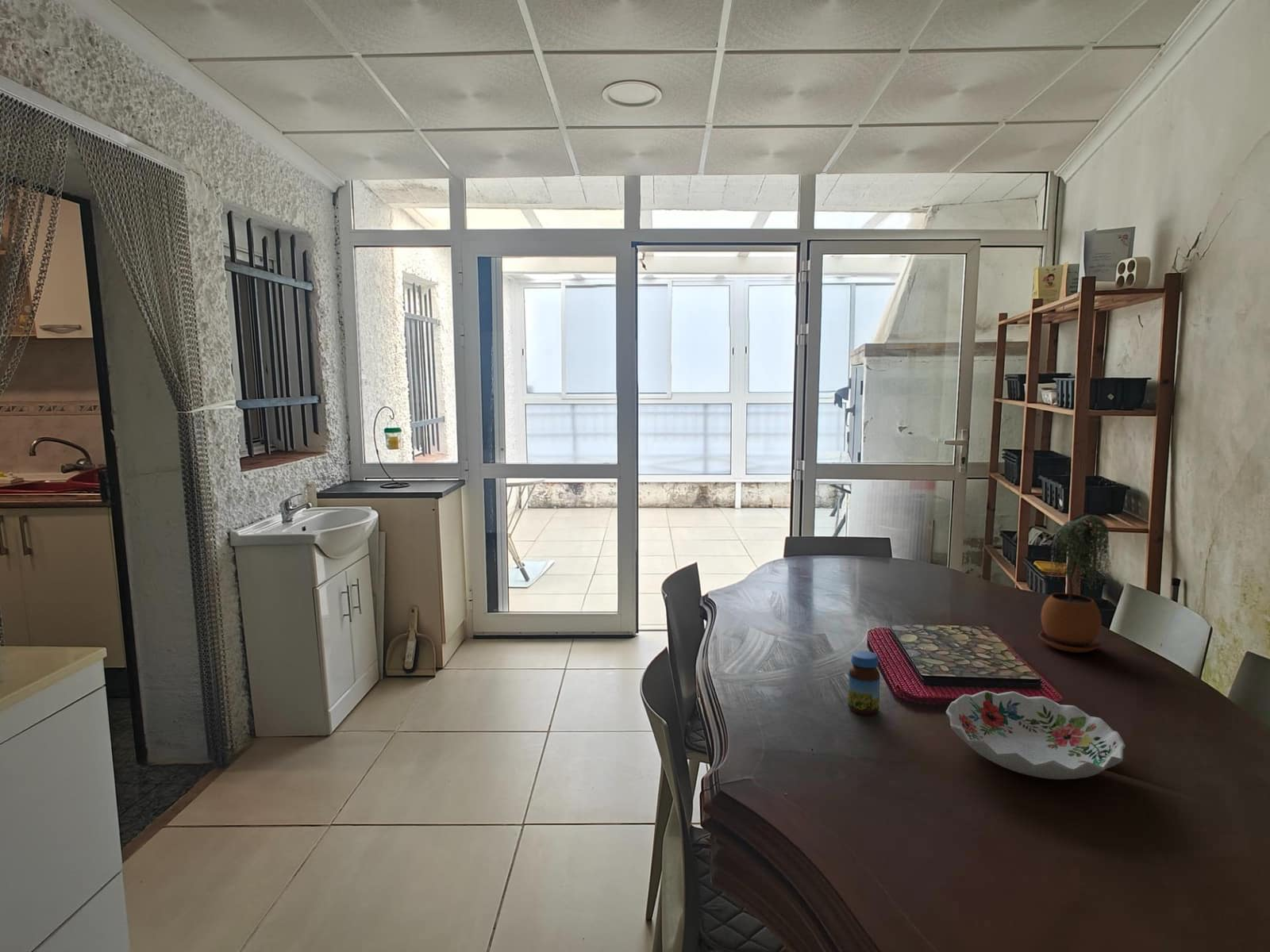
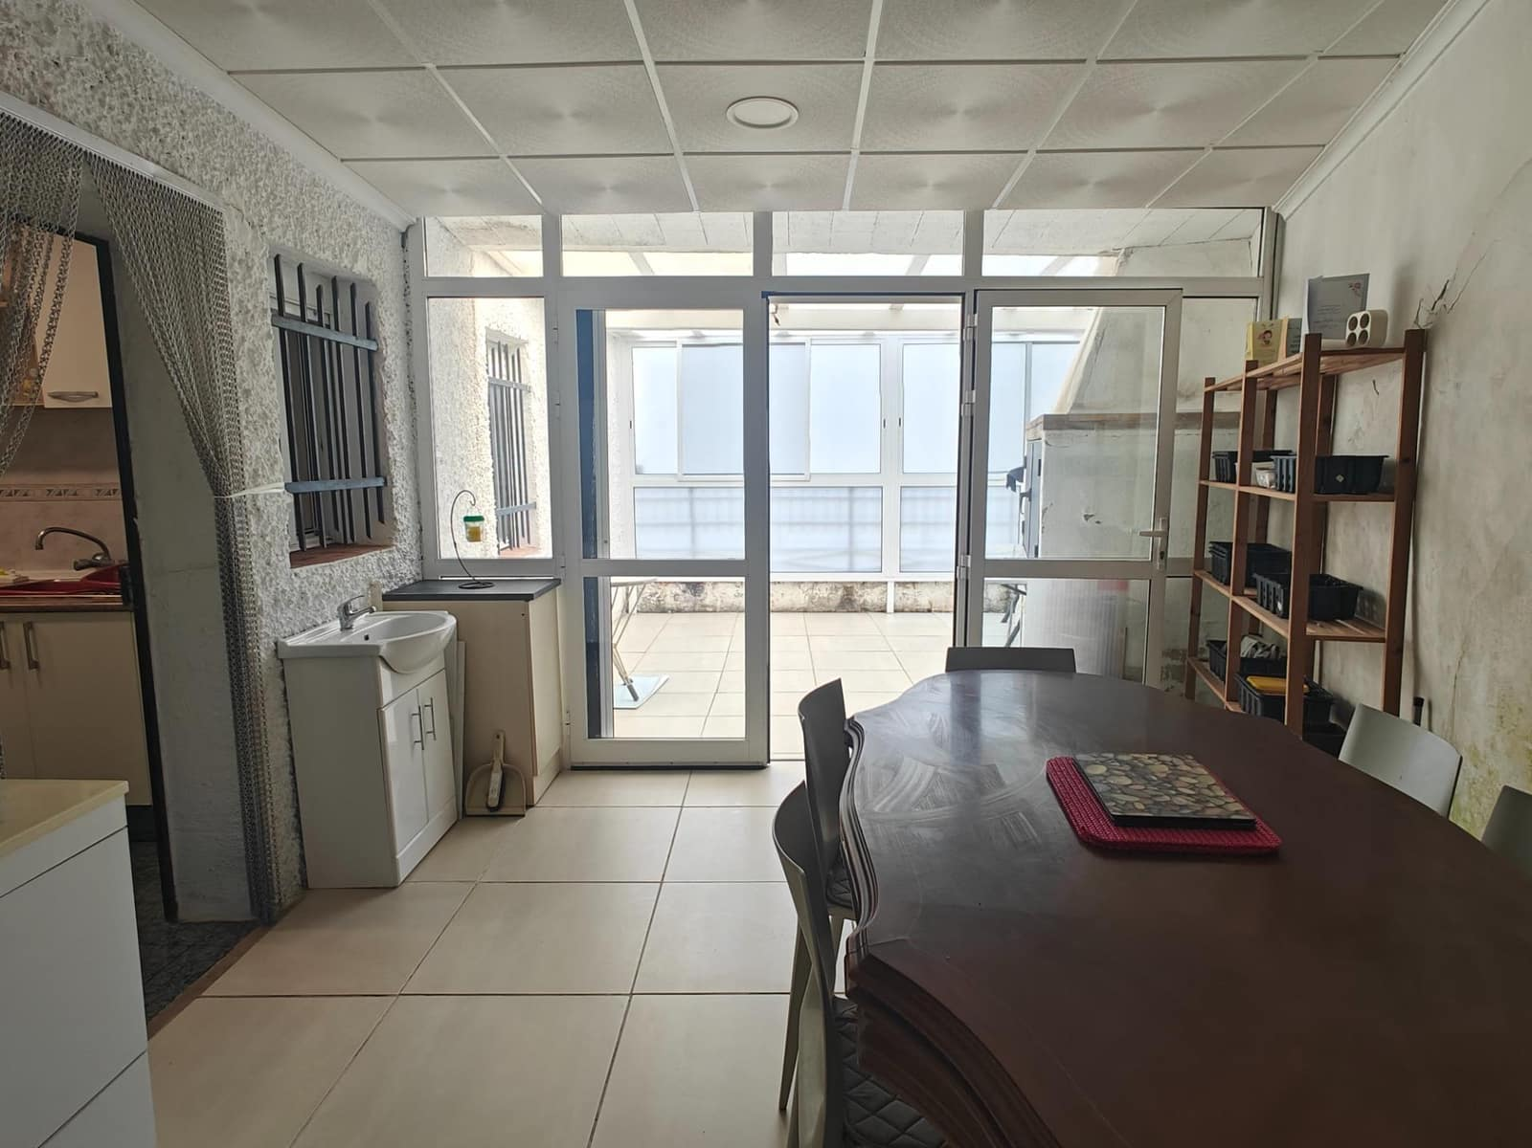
- jar (864, 681)
- potted plant (1078, 582)
- decorative bowl (1030, 739)
